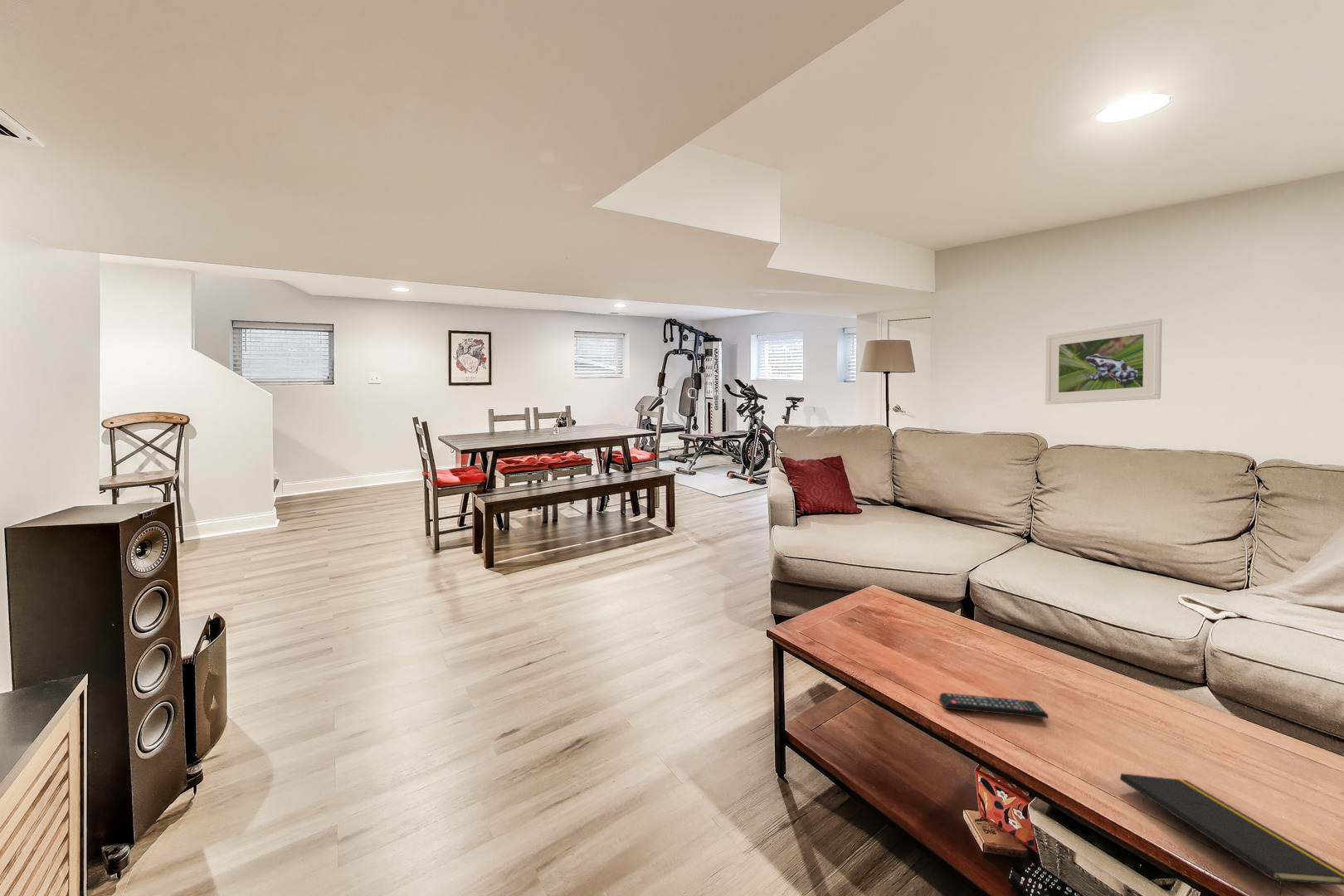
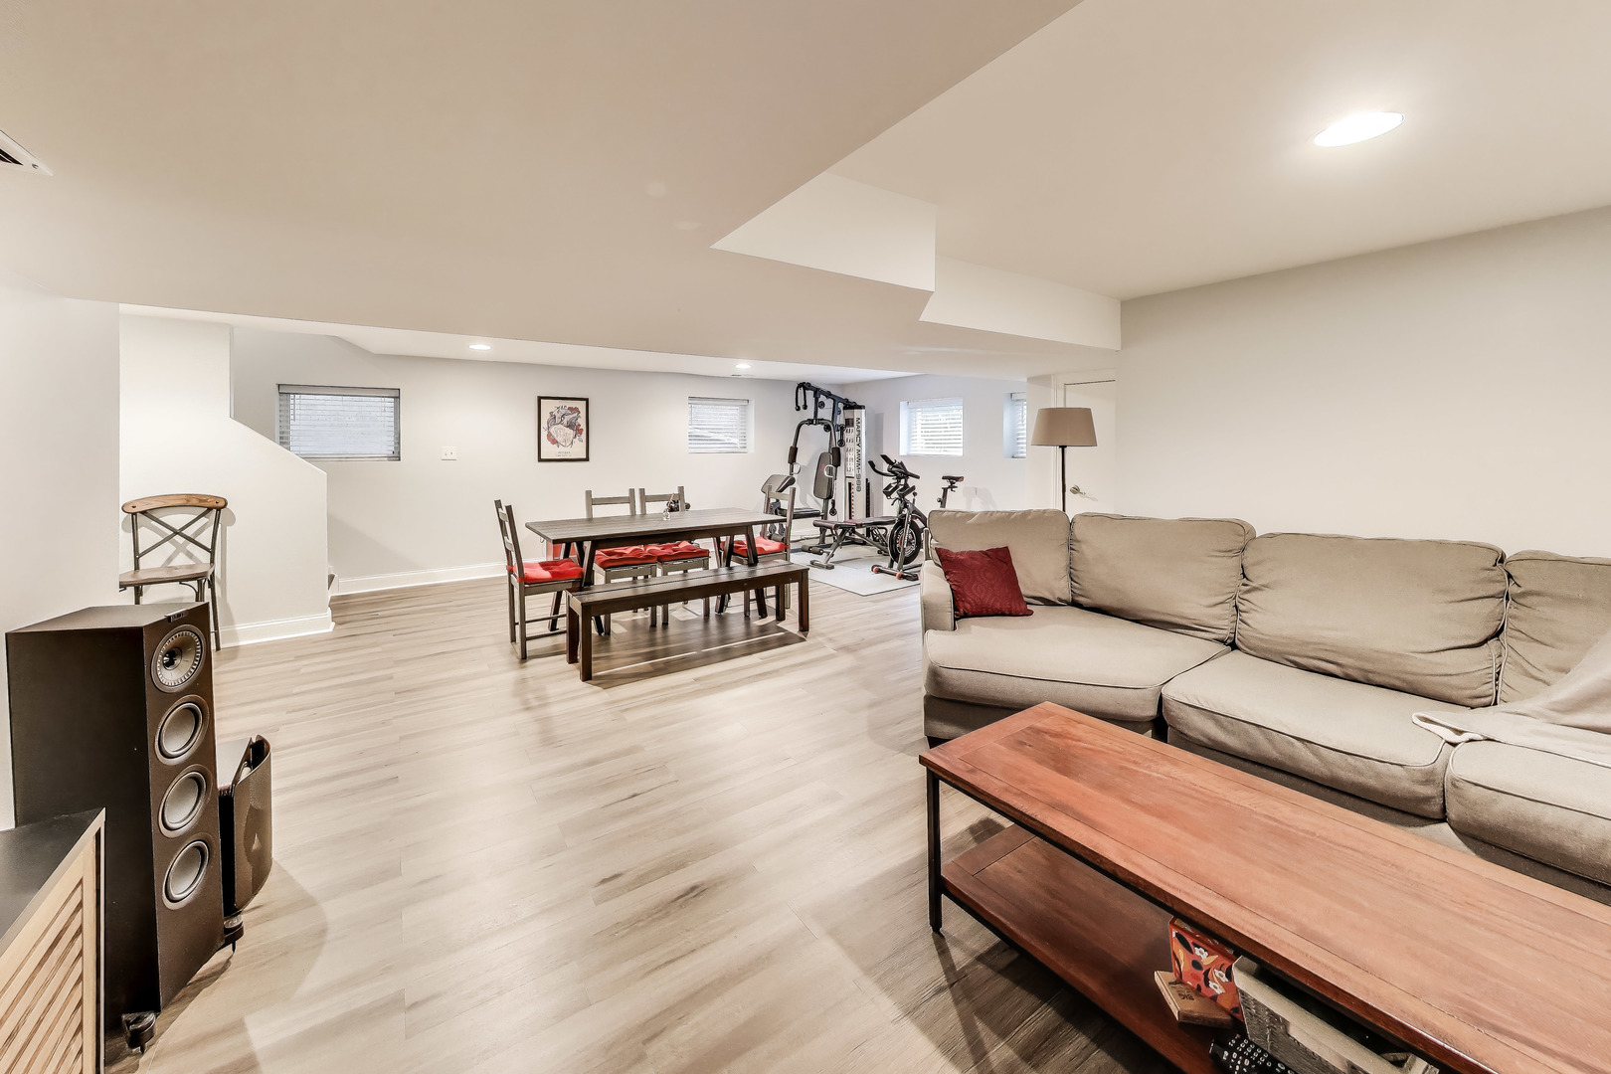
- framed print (1098, 364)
- notepad (1223, 823)
- remote control (991, 706)
